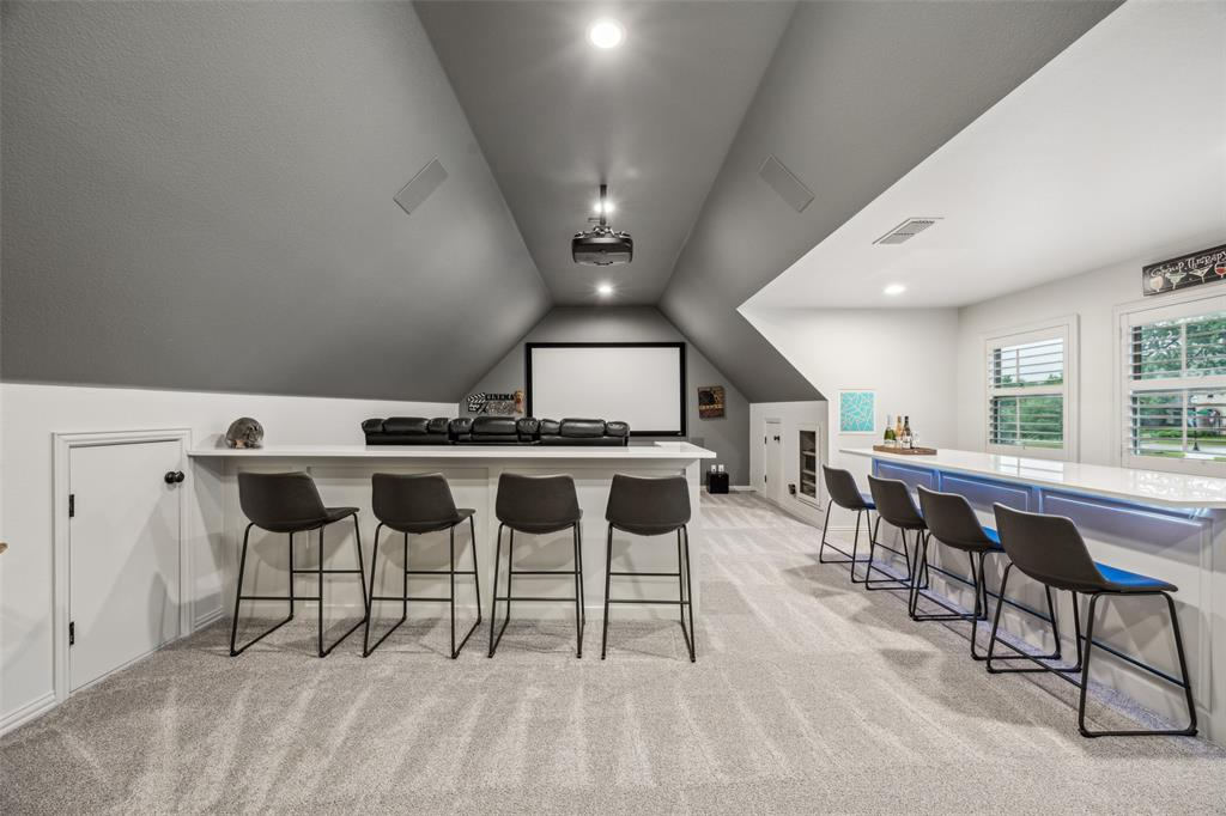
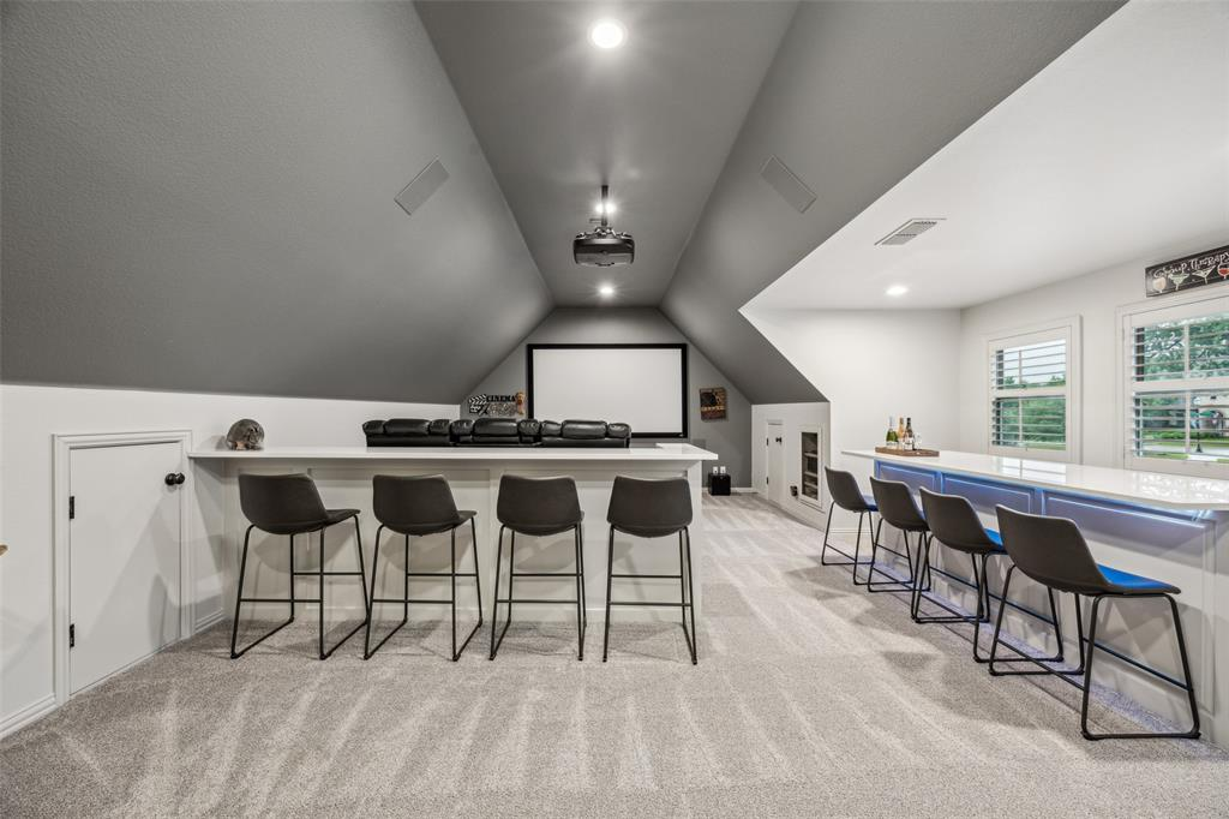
- wall art (856, 412)
